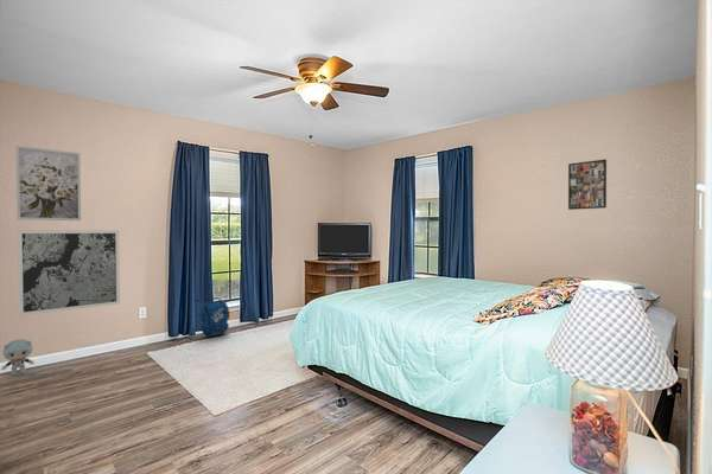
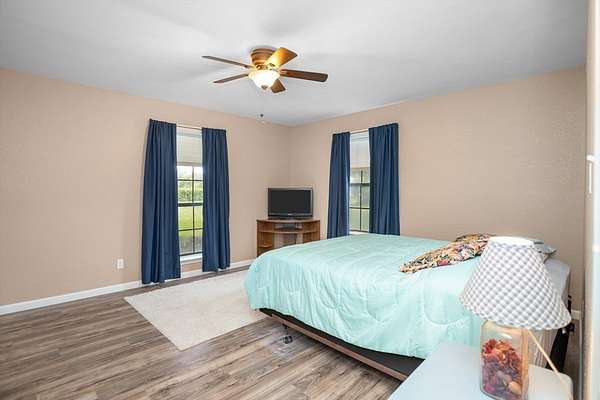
- wall art (50, 185)
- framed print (586, 185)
- backpack (215, 316)
- plush toy (18, 357)
- wall art (72, 269)
